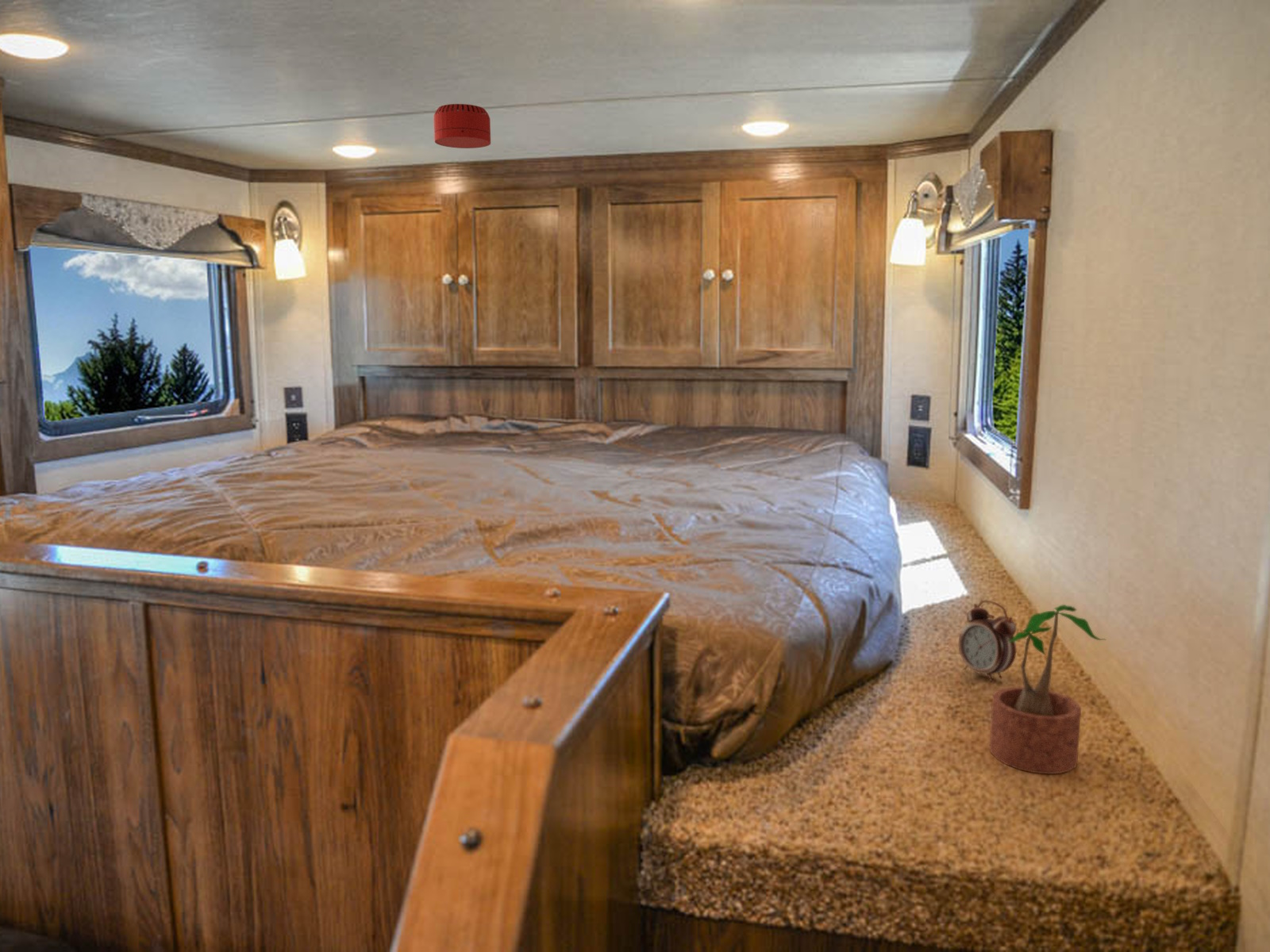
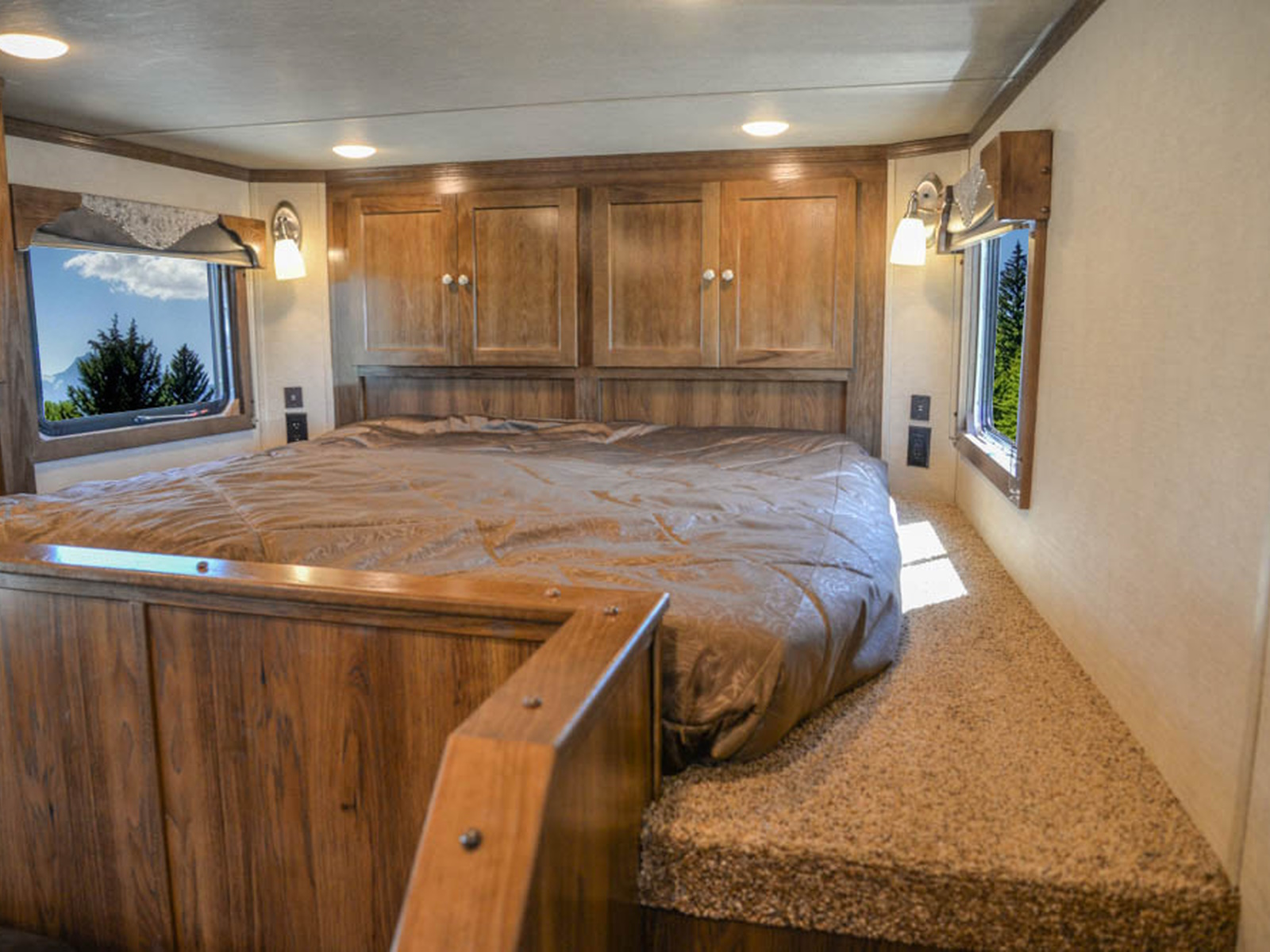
- alarm clock (987, 639)
- smoke detector (462, 125)
- potted plant (1046, 683)
